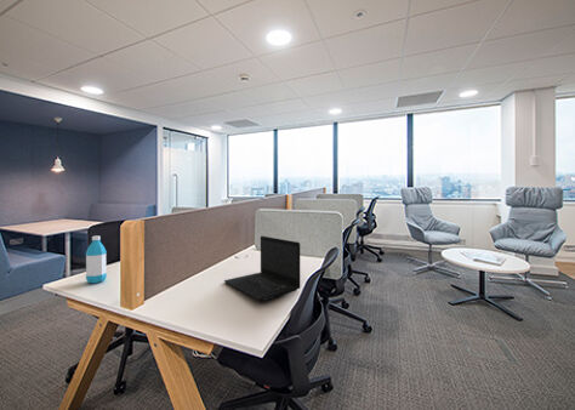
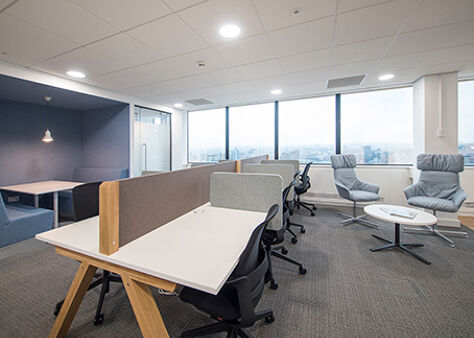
- laptop (261, 263)
- water bottle (96, 258)
